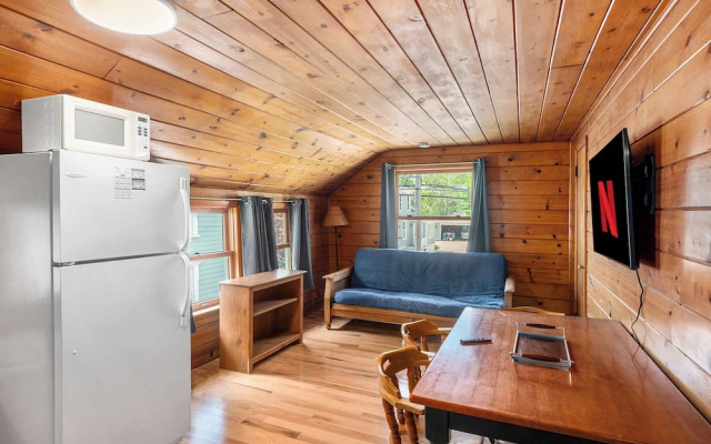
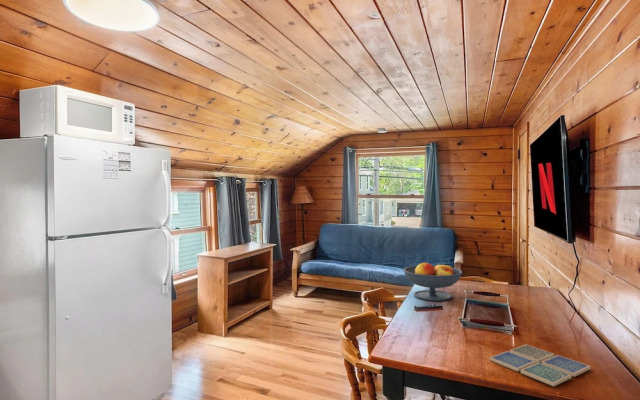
+ fruit bowl (432, 278)
+ drink coaster (538, 363)
